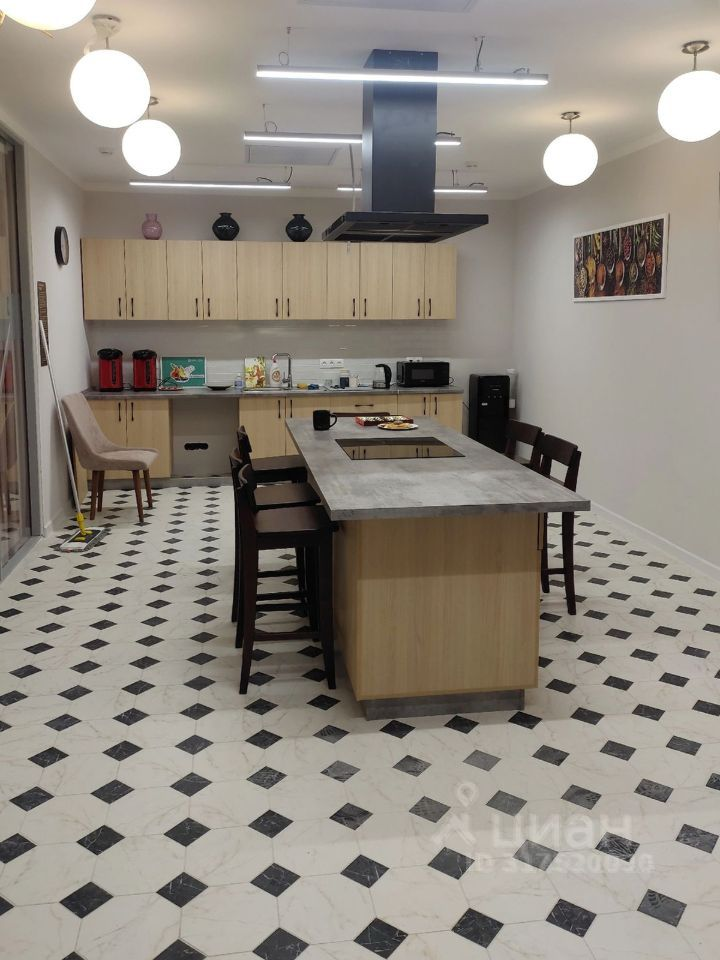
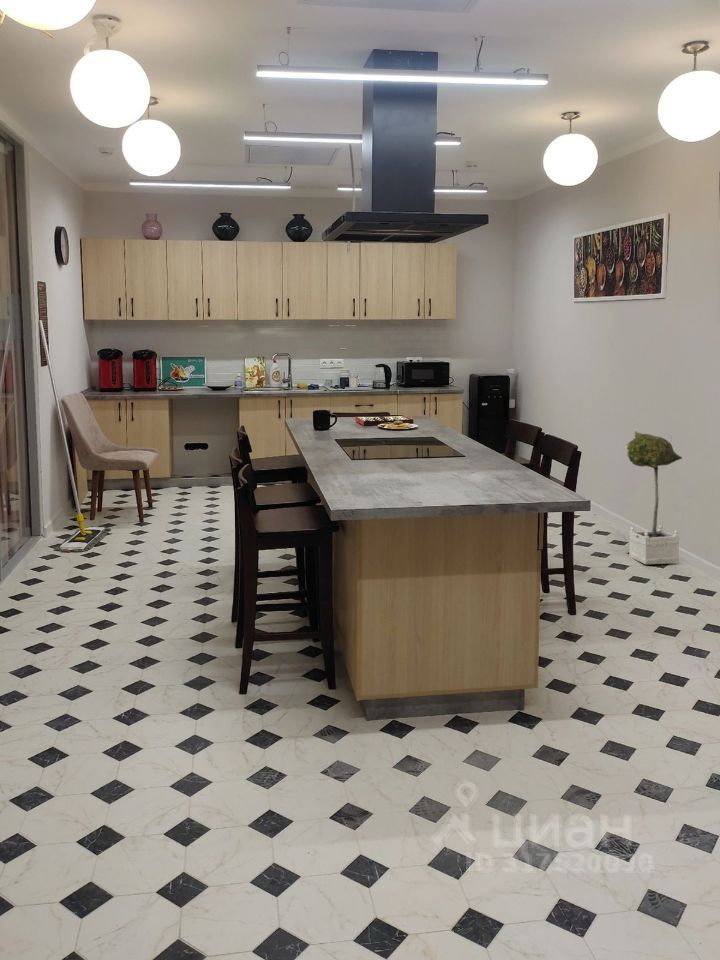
+ potted tree (655, 495)
